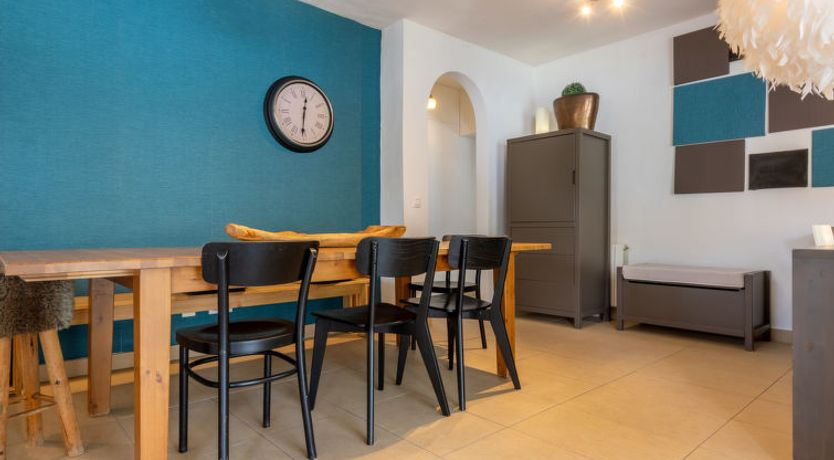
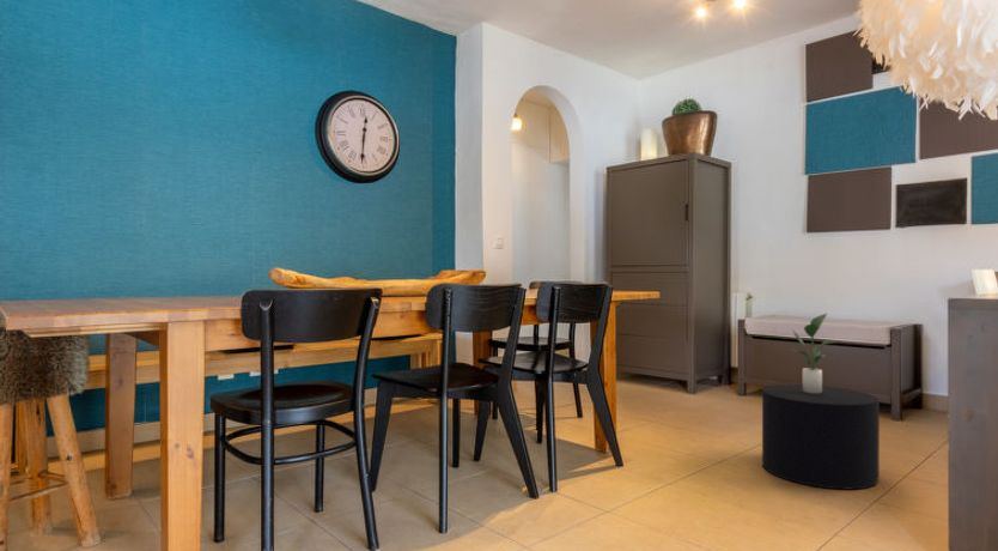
+ stool (817, 431)
+ potted plant (808, 352)
